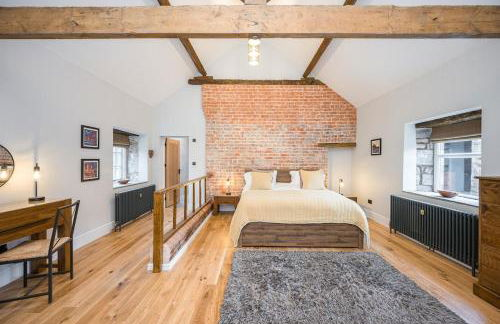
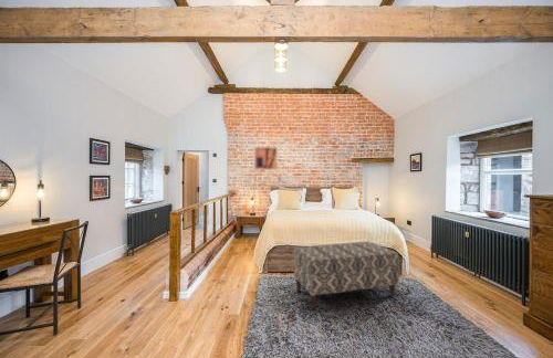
+ bench (344, 271)
+ wall art (265, 158)
